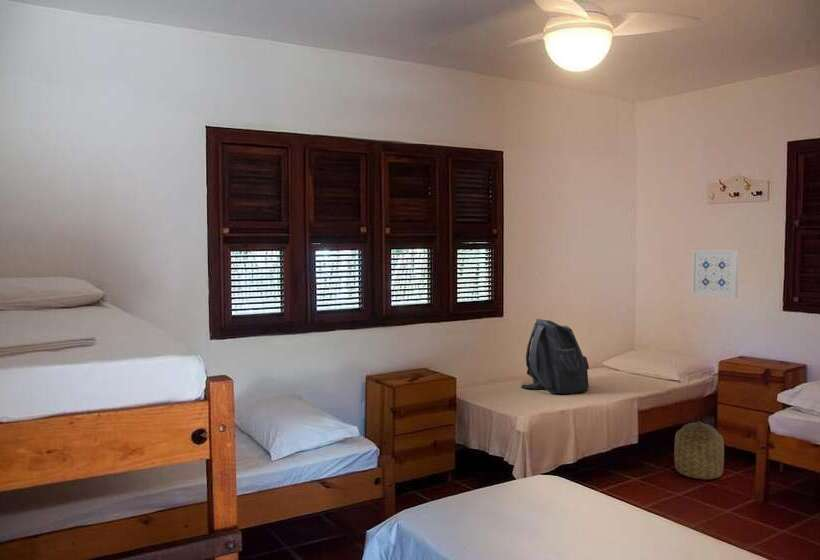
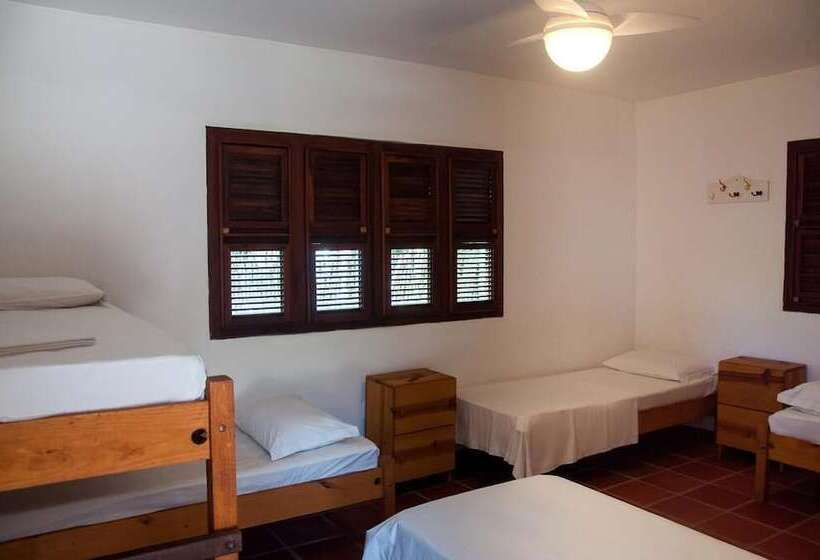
- basket (698, 447)
- backpack (554, 353)
- wall art (714, 273)
